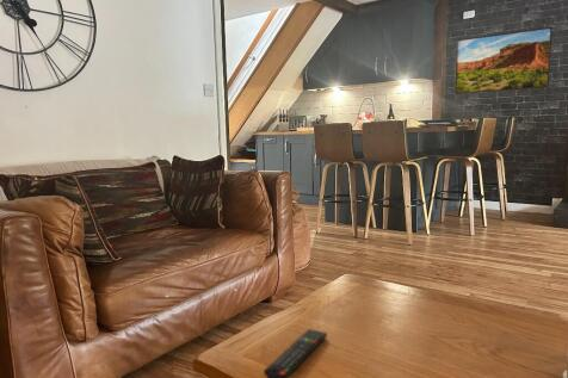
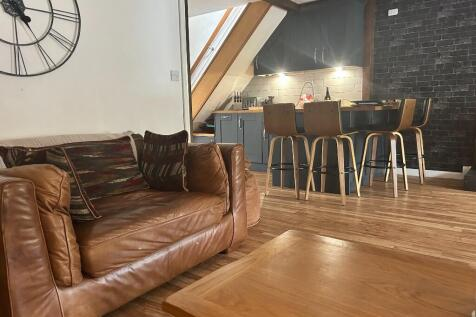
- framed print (500, 62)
- remote control (297, 353)
